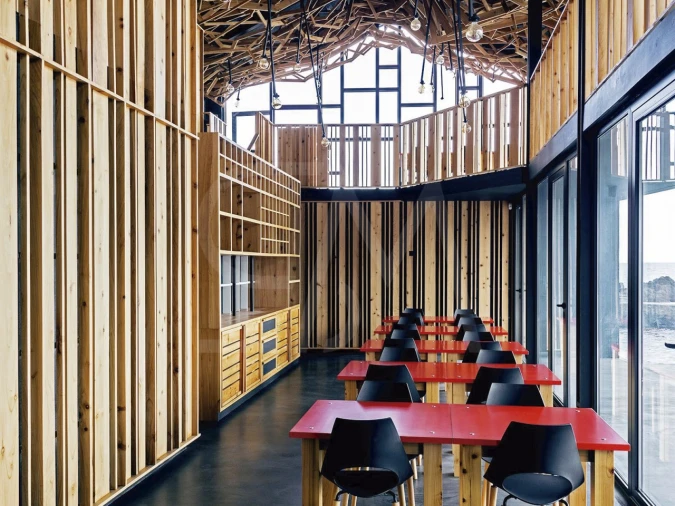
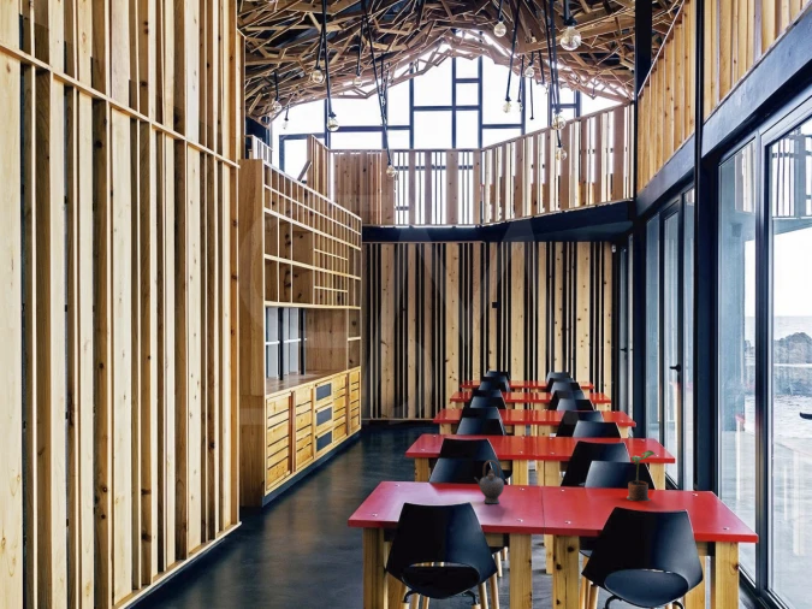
+ potted plant (636, 473)
+ teapot (488, 480)
